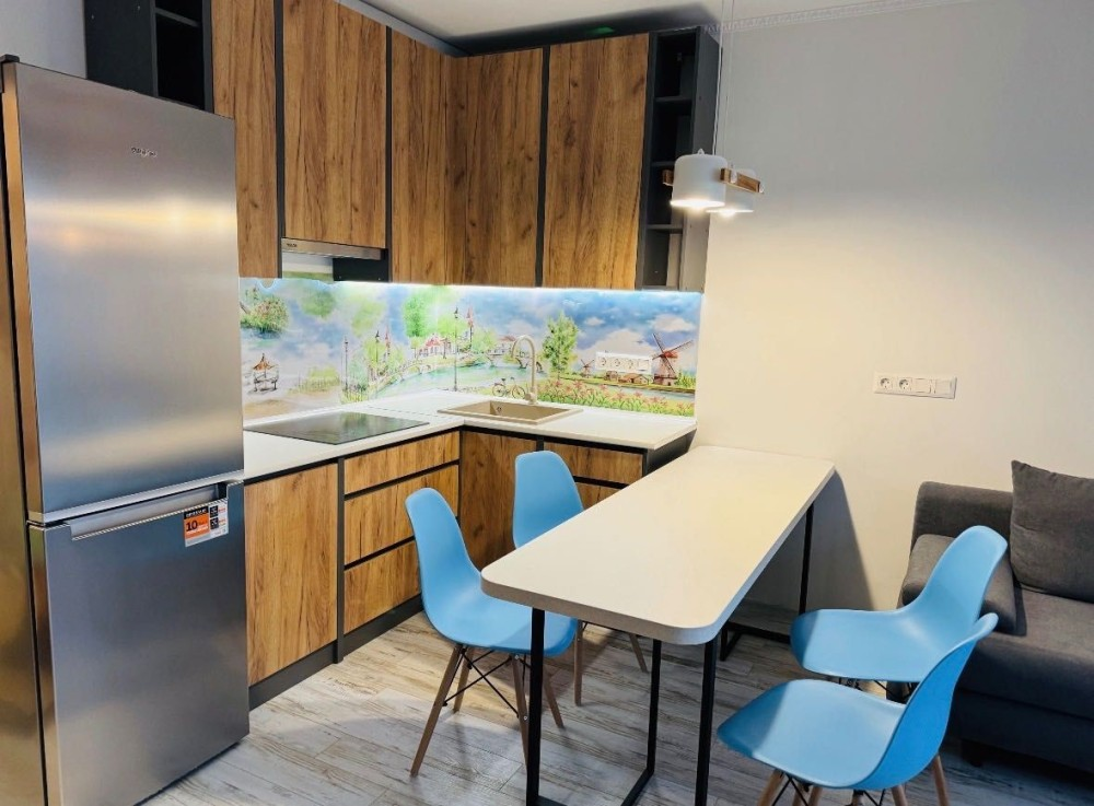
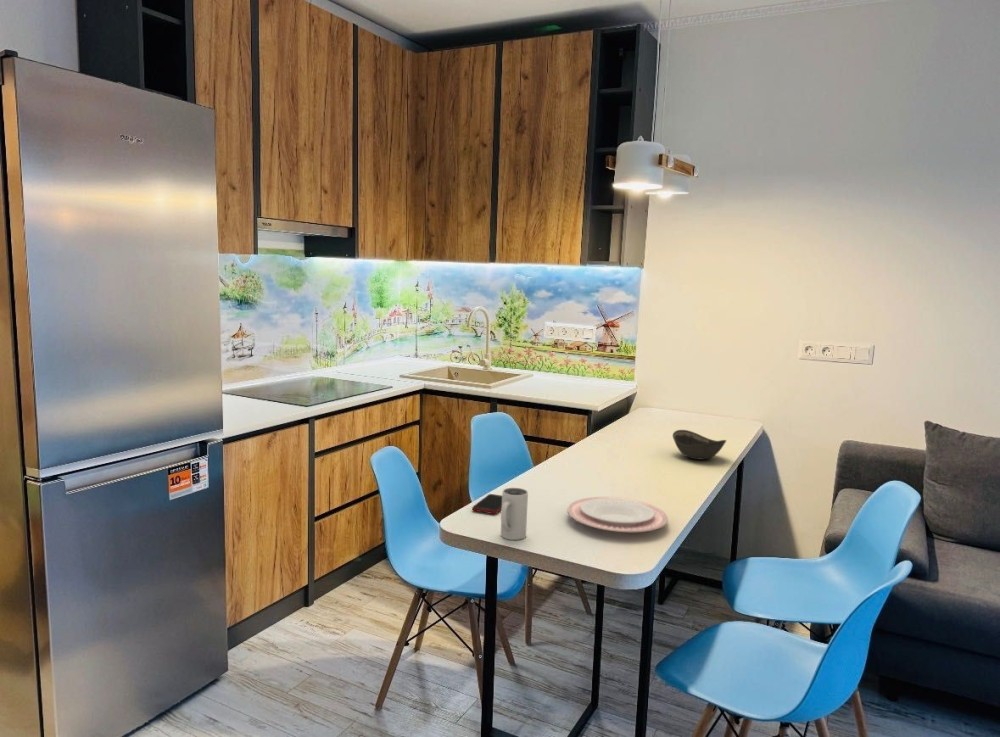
+ mug (511, 515)
+ bowl (698, 446)
+ cell phone (492, 503)
+ plate (616, 515)
